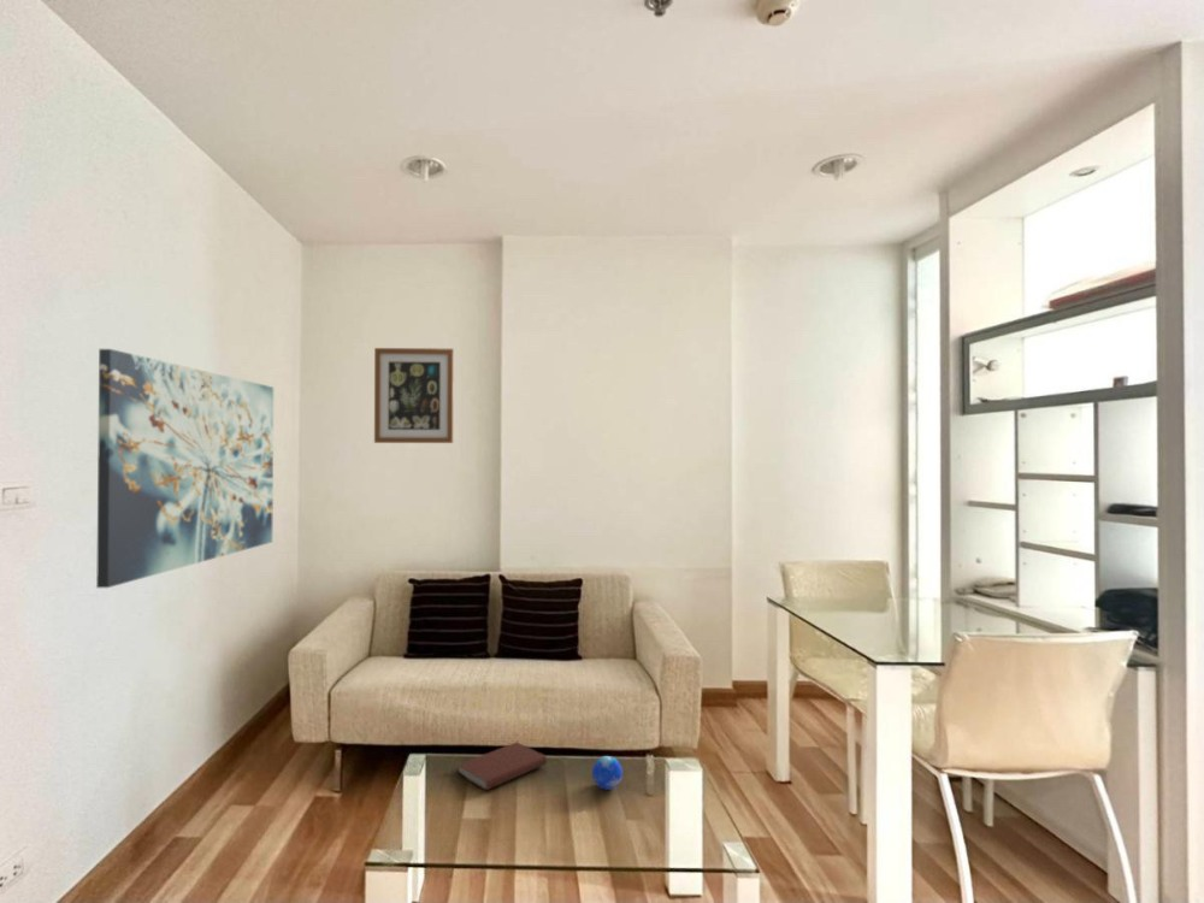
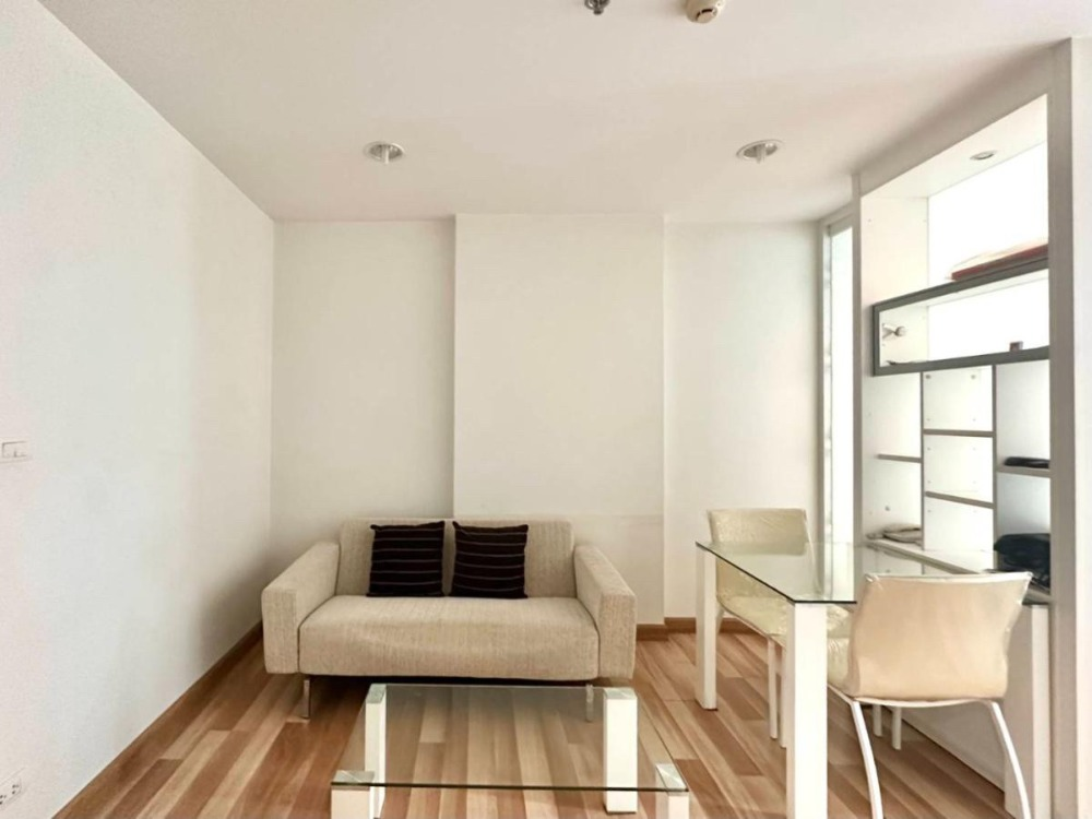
- book (502, 765)
- decorative orb (607, 772)
- wall art (413, 395)
- wall art (203, 466)
